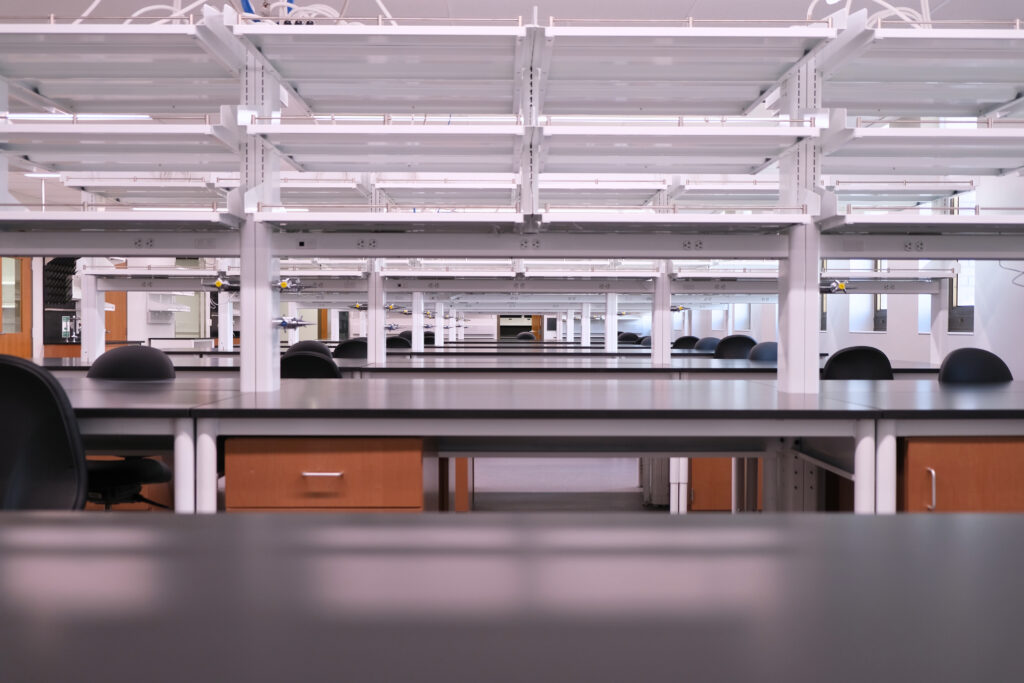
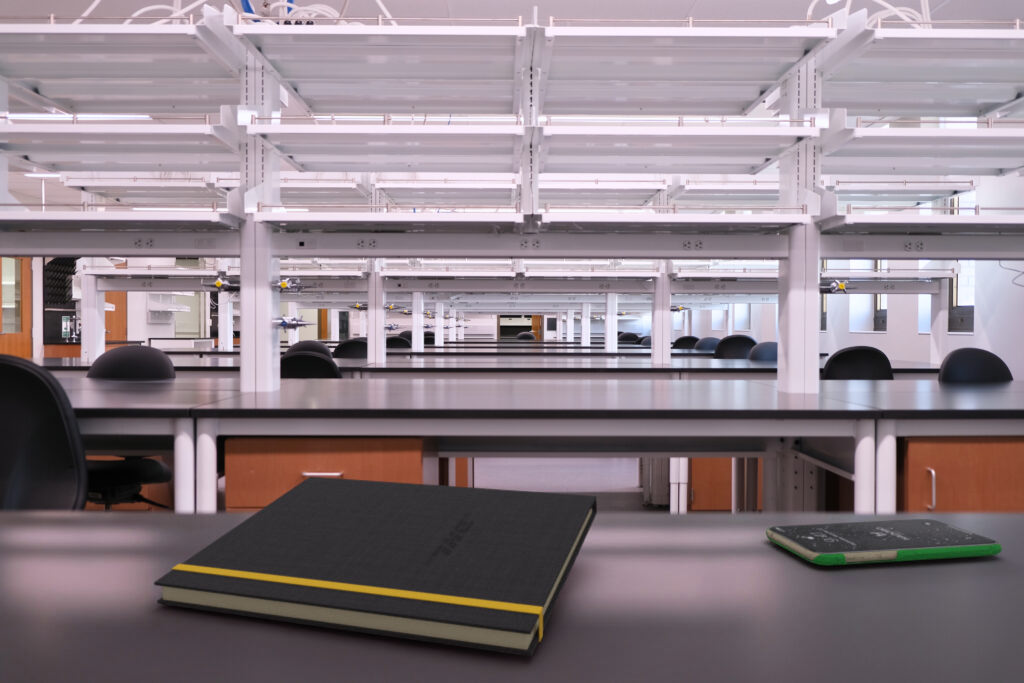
+ smartphone (879, 540)
+ notepad (395, 545)
